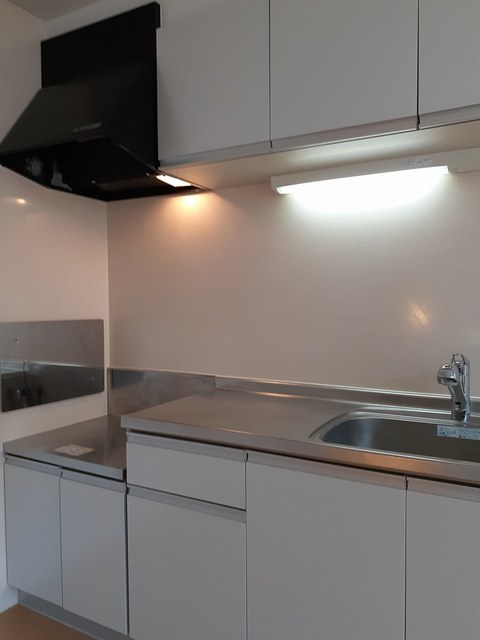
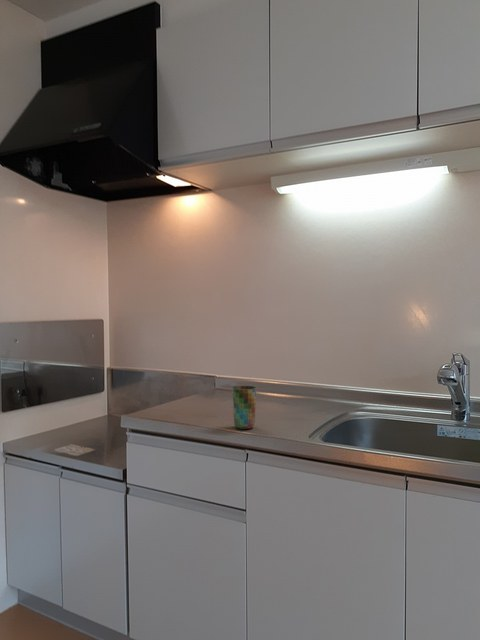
+ cup (244, 407)
